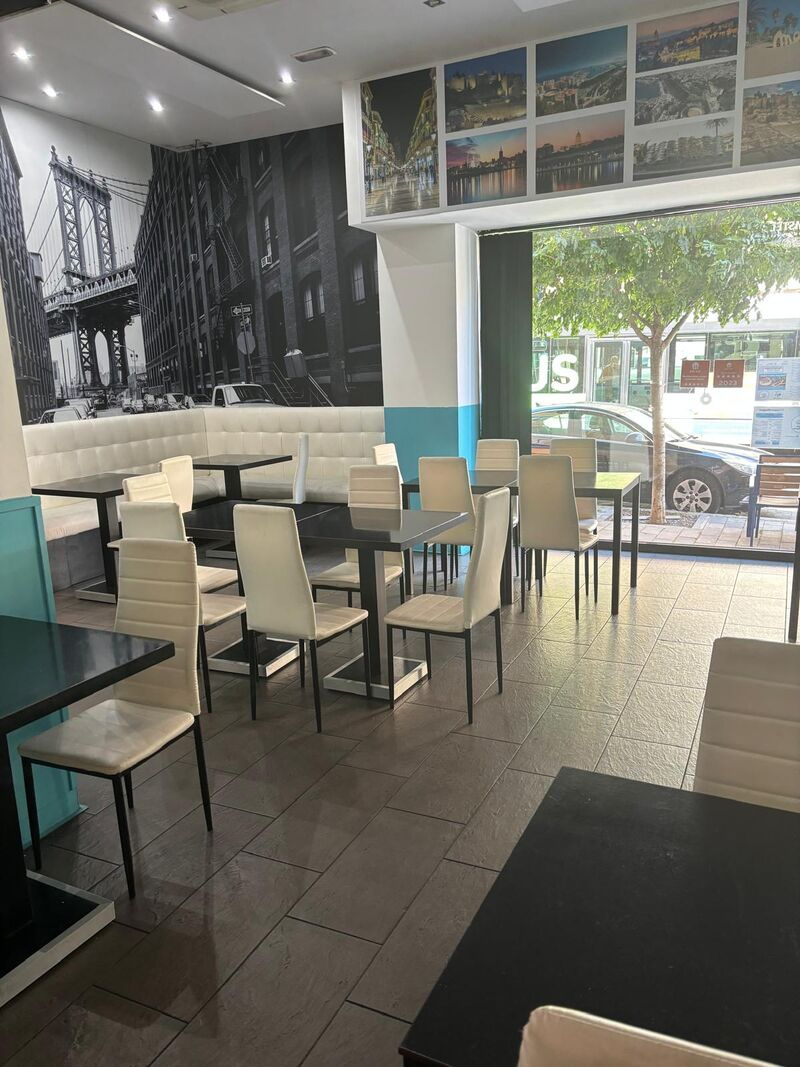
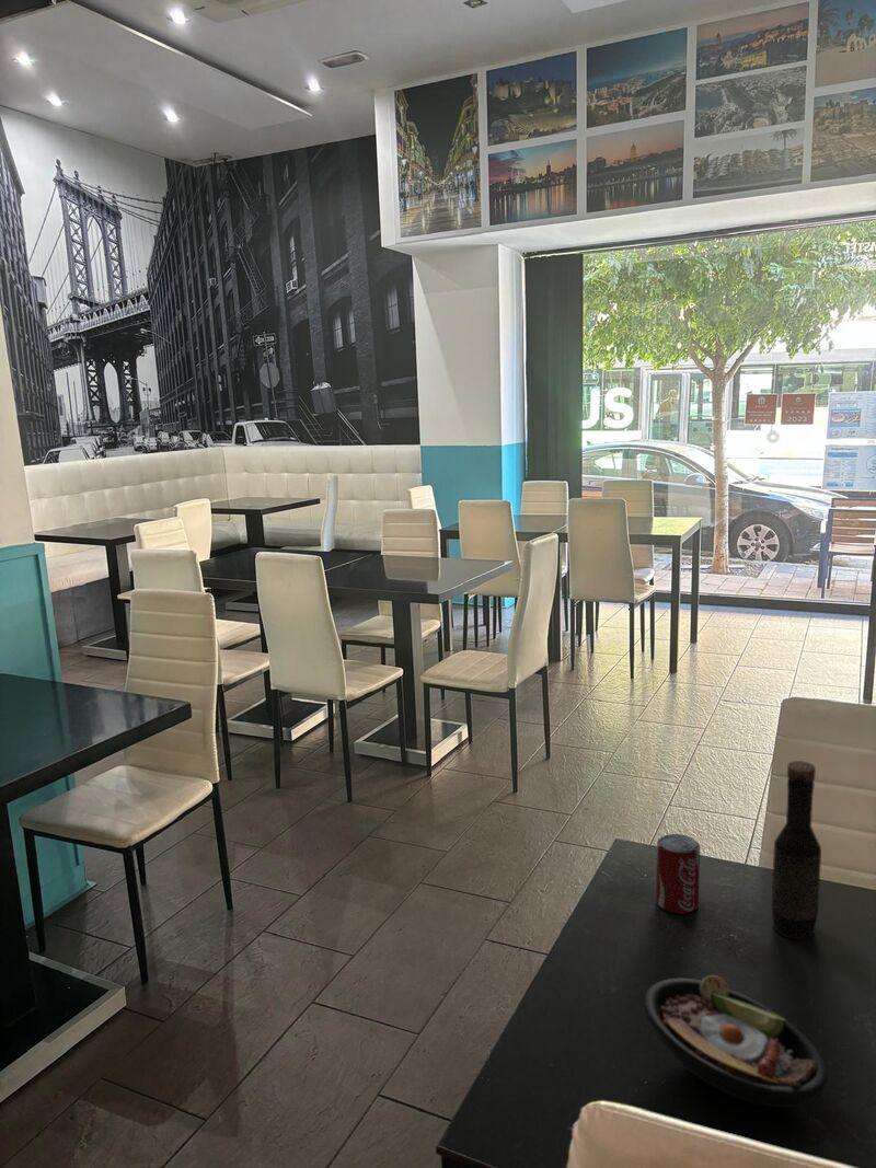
+ beverage can (678, 872)
+ bottle (797, 848)
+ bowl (730, 1048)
